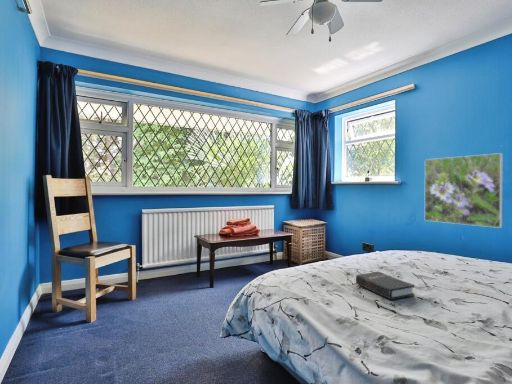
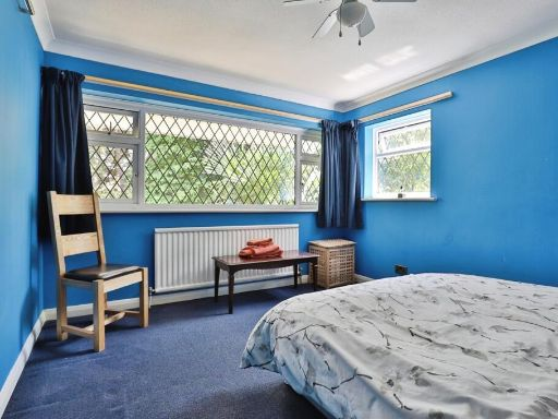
- hardback book (383, 284)
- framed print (459, 190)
